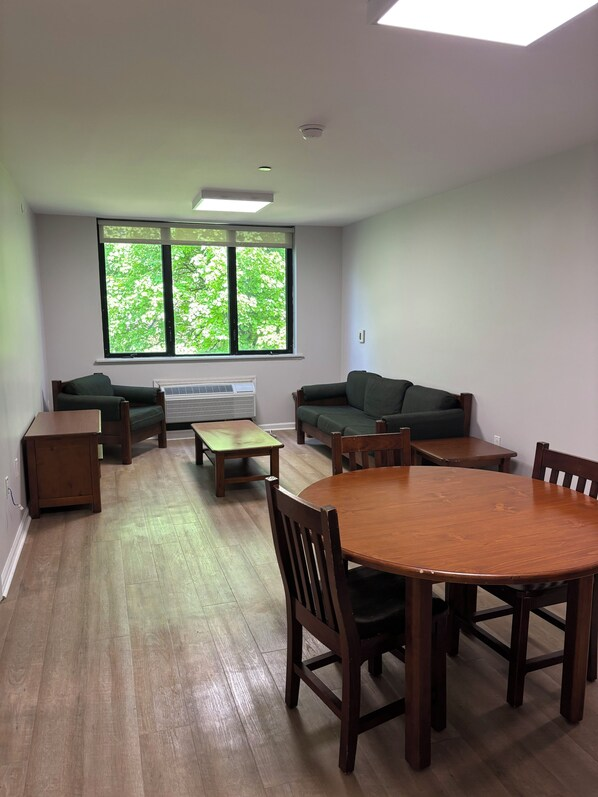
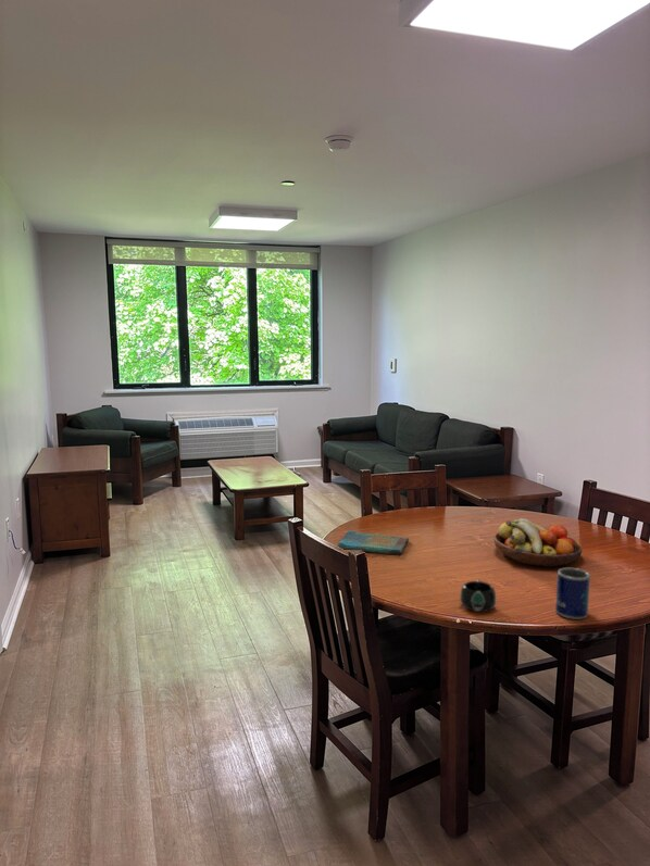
+ mug (477, 594)
+ fruit bowl (537, 538)
+ dish towel (373, 541)
+ mug (570, 590)
